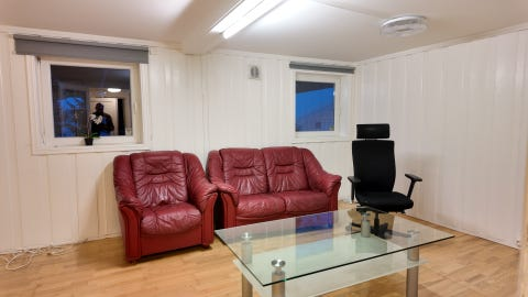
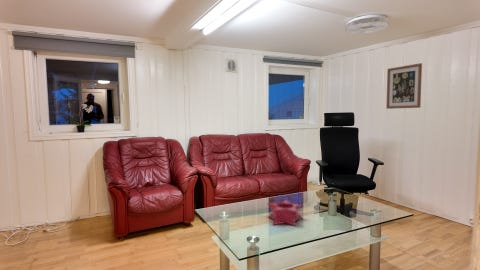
+ wall art (403, 87)
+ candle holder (283, 212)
